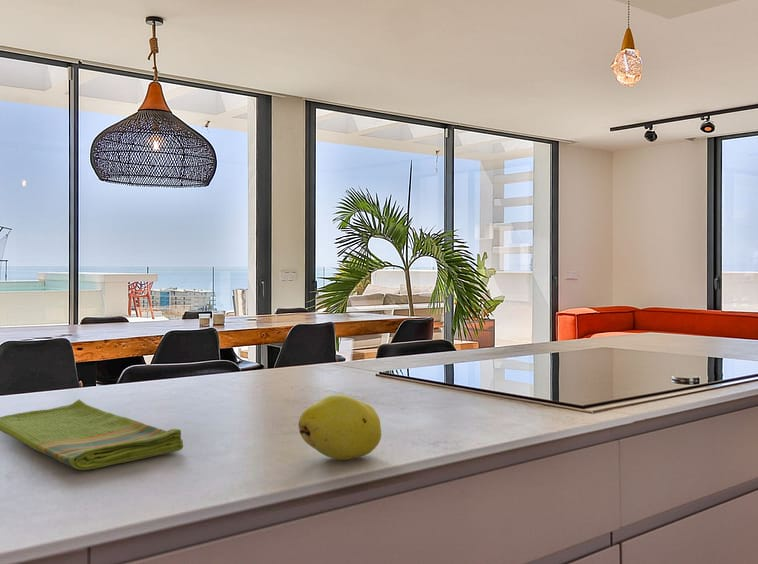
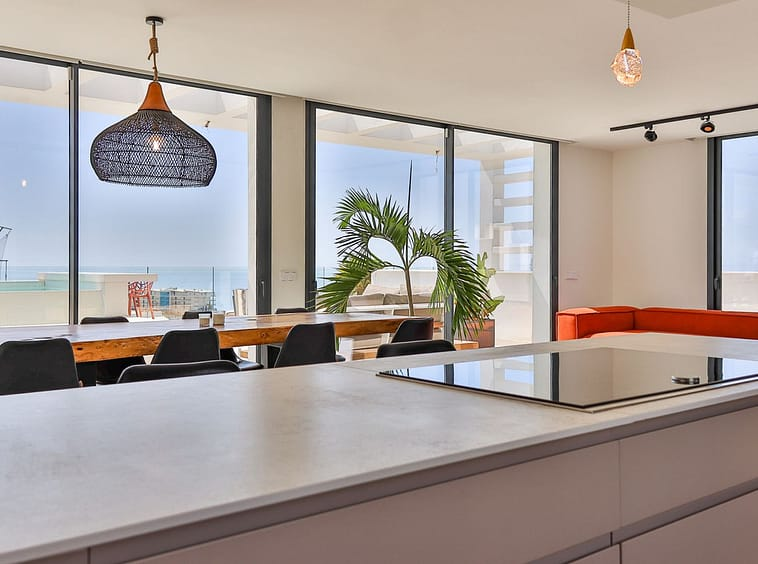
- fruit (337, 426)
- dish towel (79, 429)
